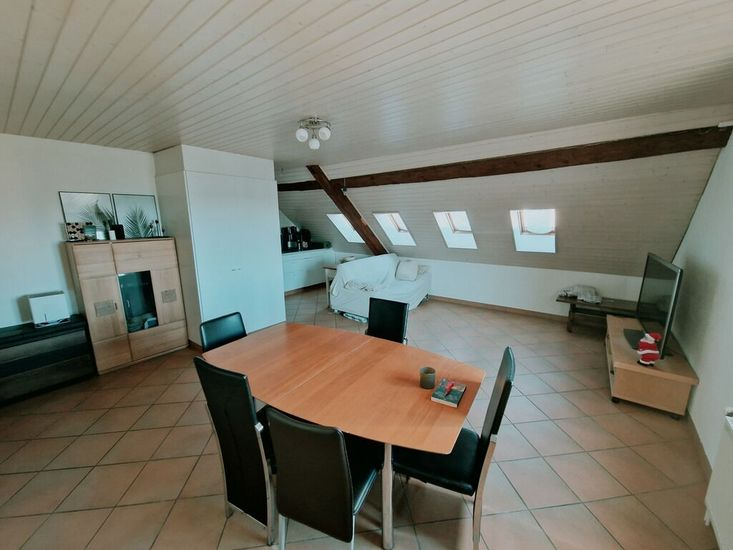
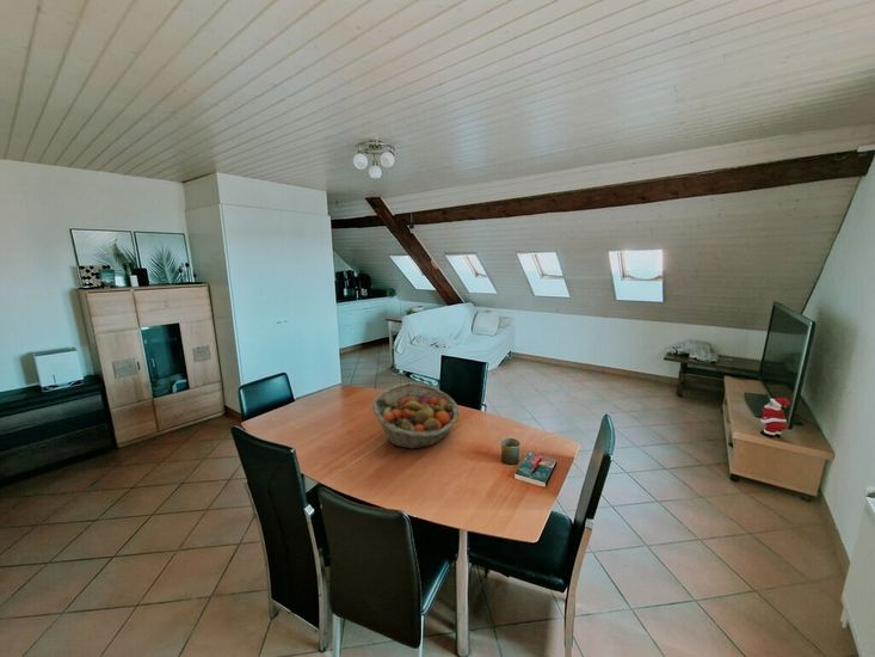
+ fruit basket (417, 413)
